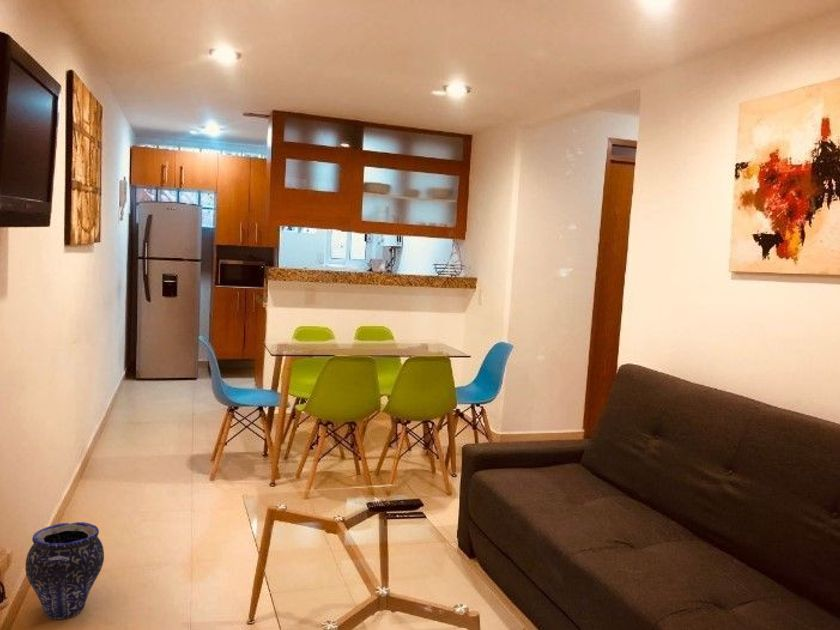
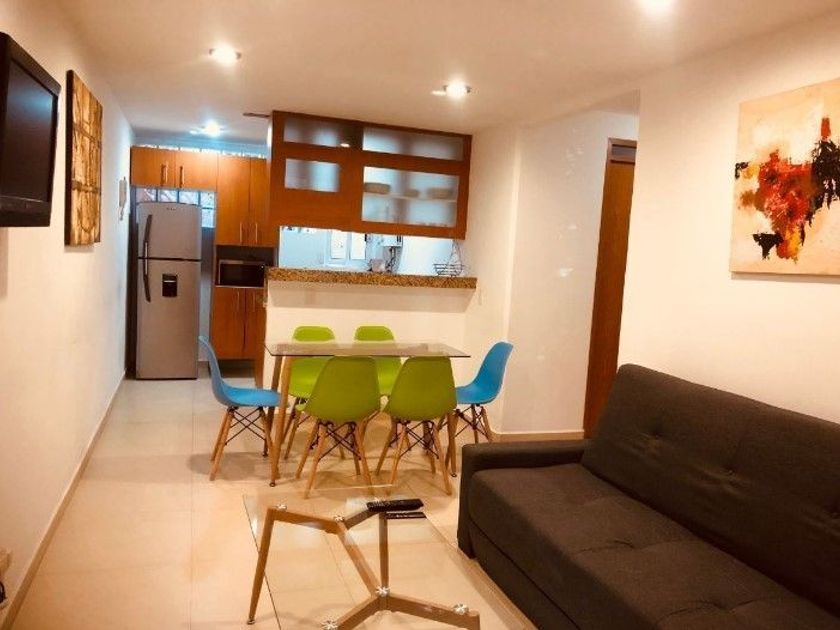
- vase (65, 571)
